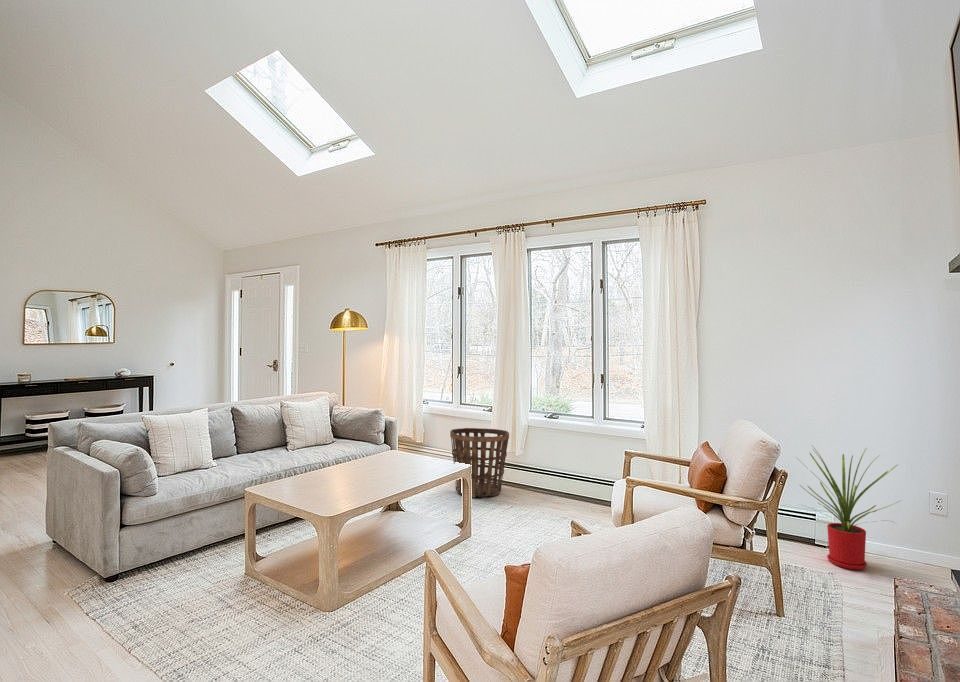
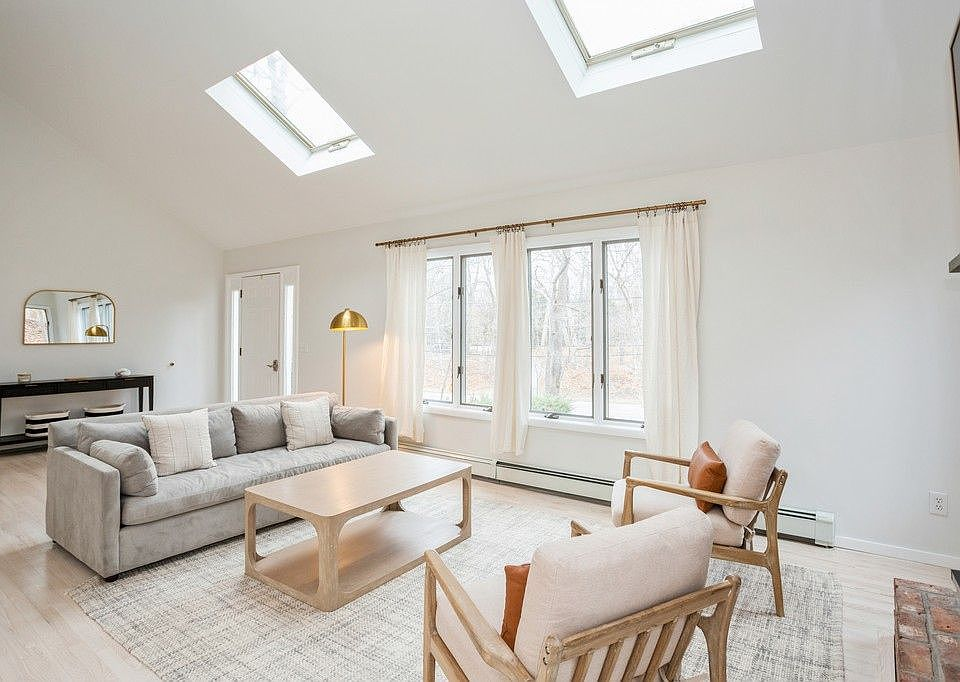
- basket (480, 461)
- house plant (846, 505)
